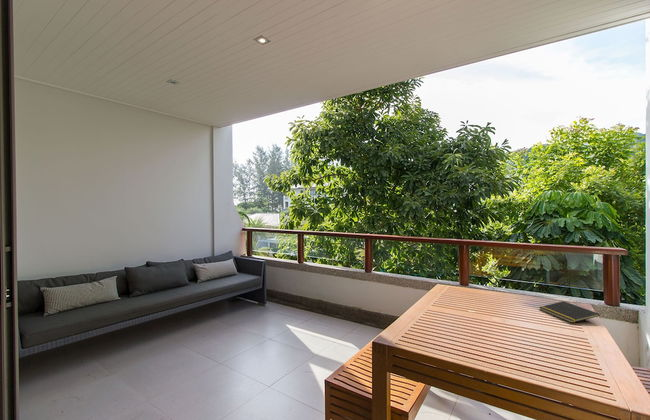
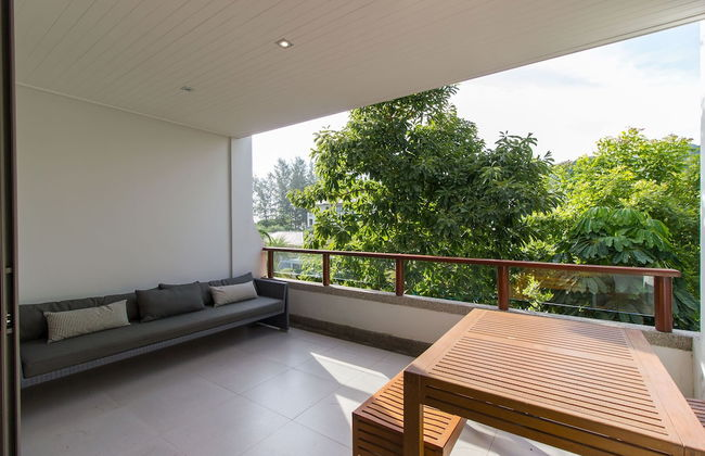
- notepad (567, 311)
